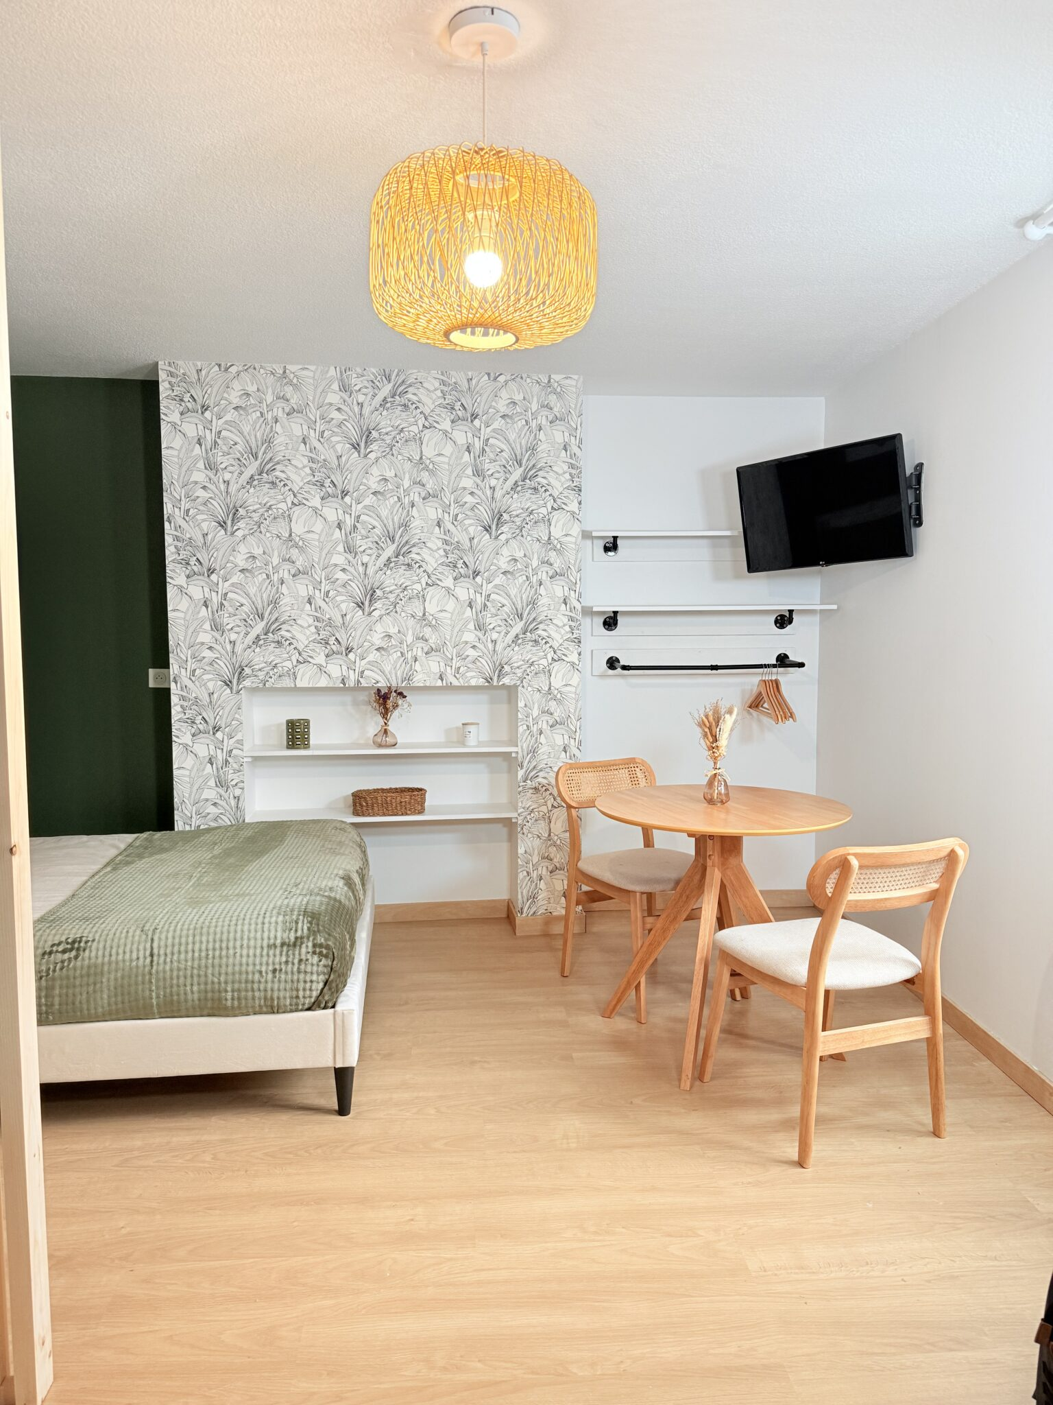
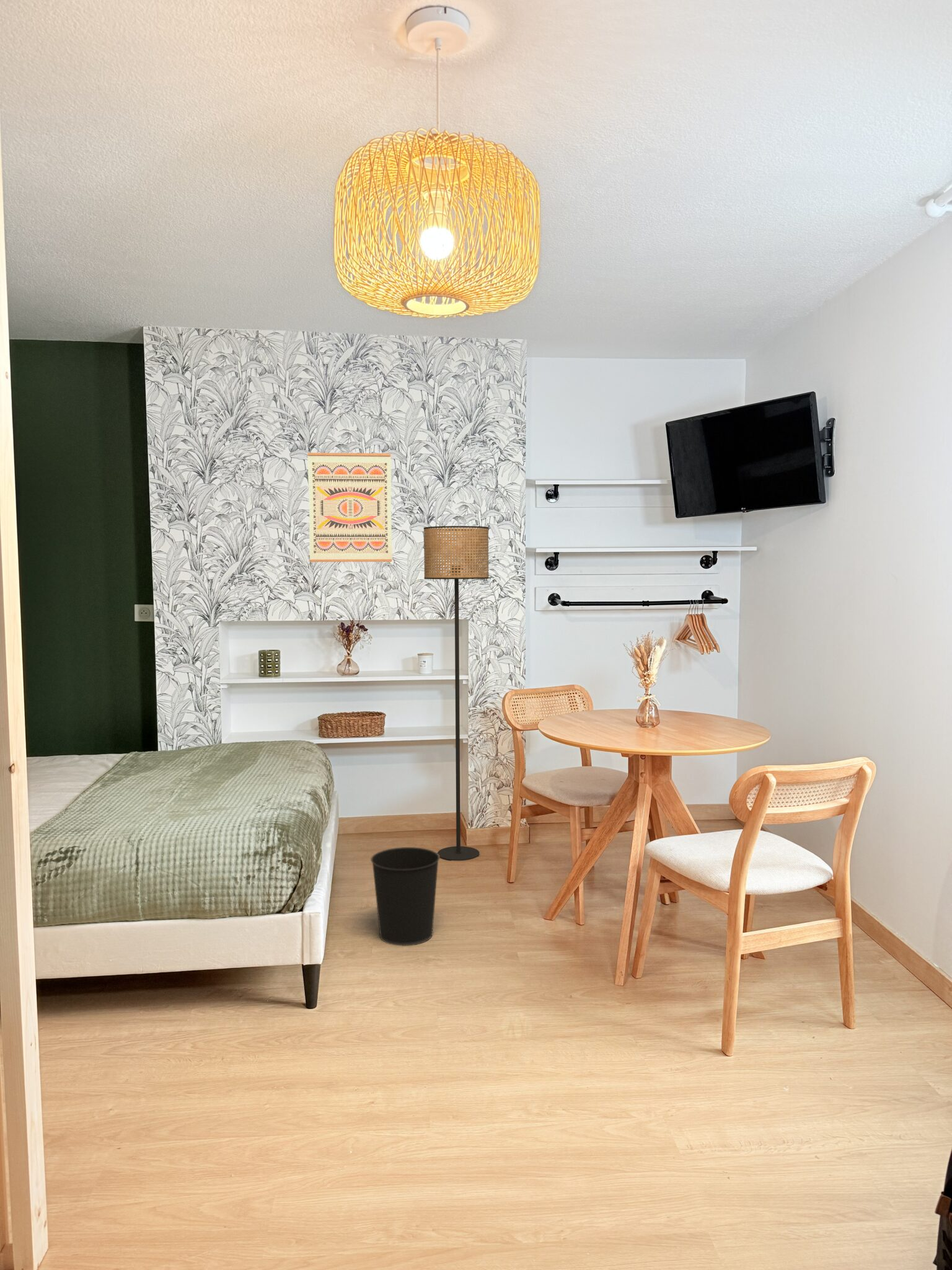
+ wastebasket (405, 896)
+ wall art (350, 507)
+ floor lamp (457, 693)
